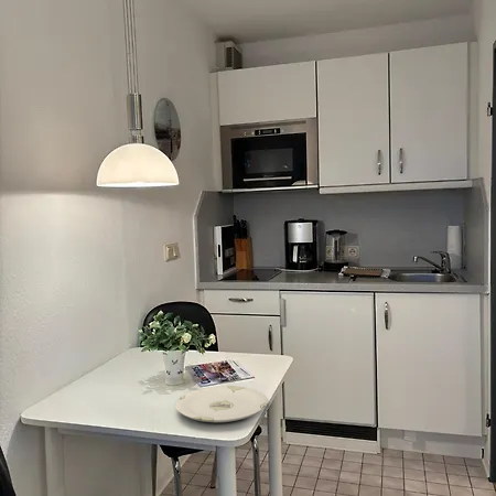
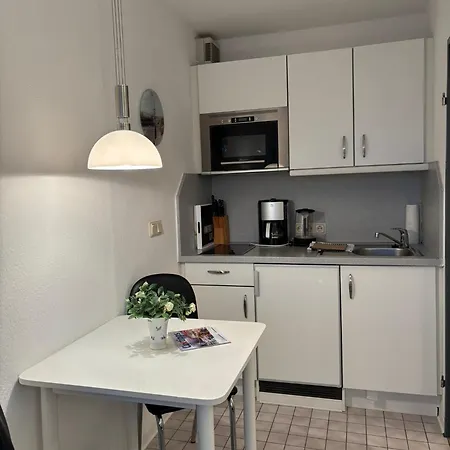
- plate (222, 405)
